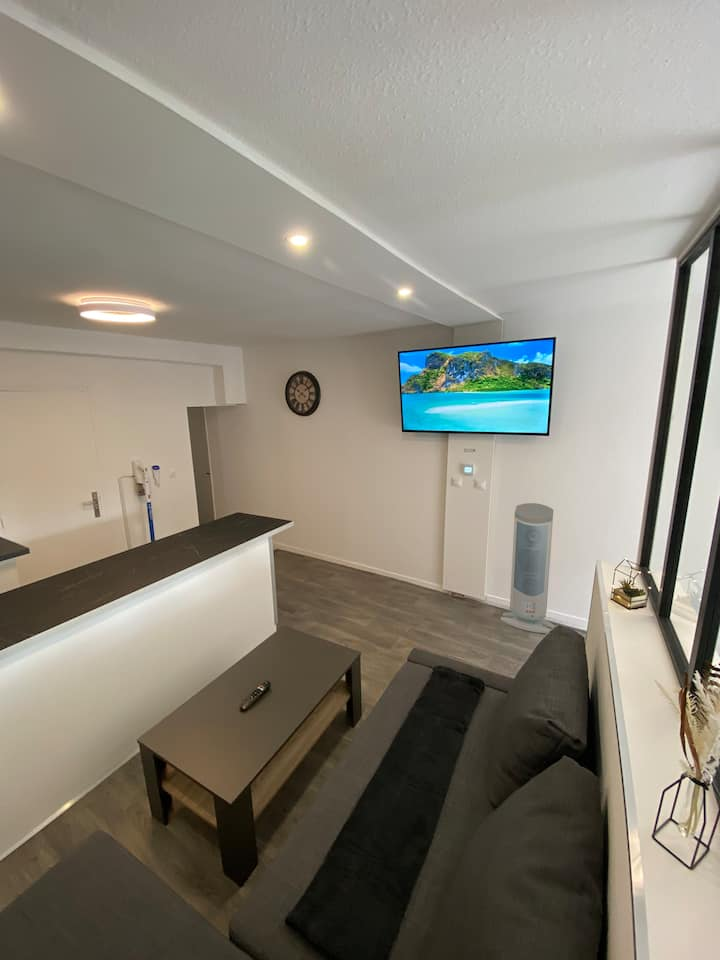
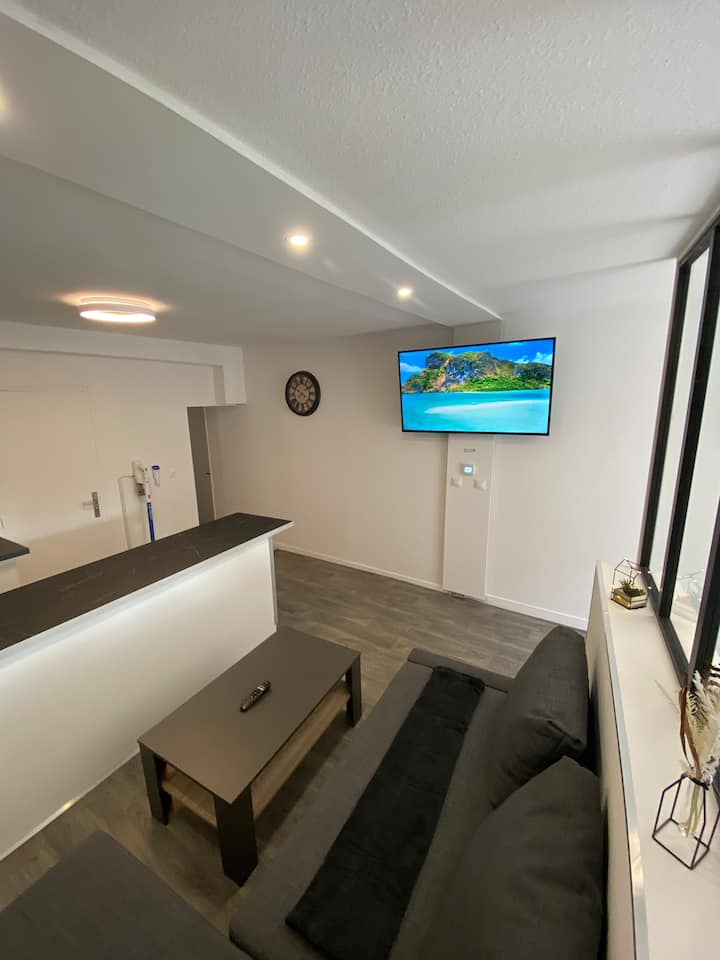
- air purifier (530, 565)
